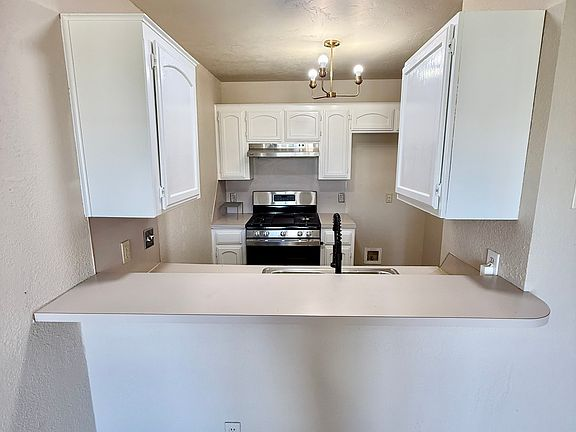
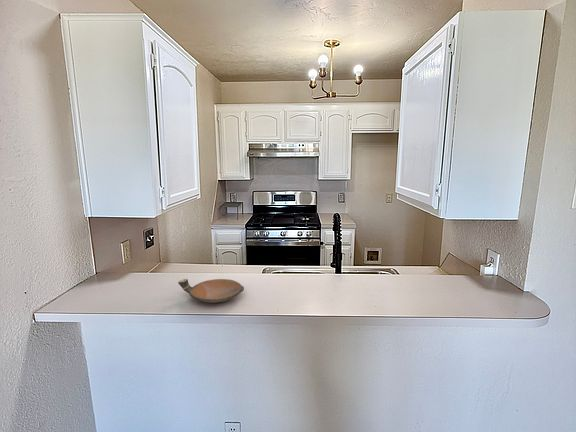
+ bowl (210, 288)
